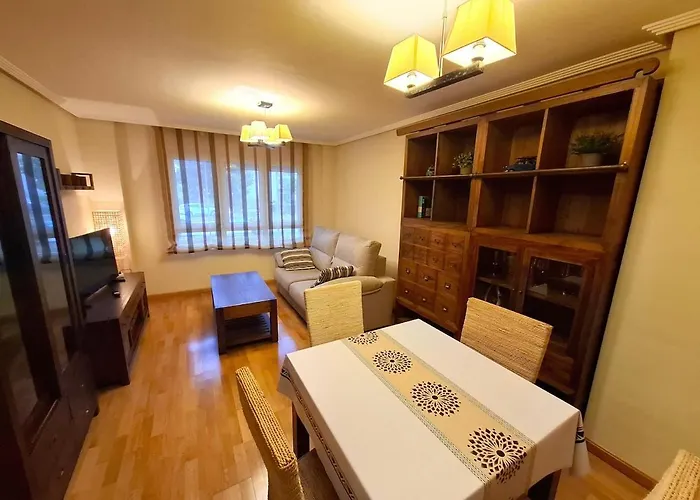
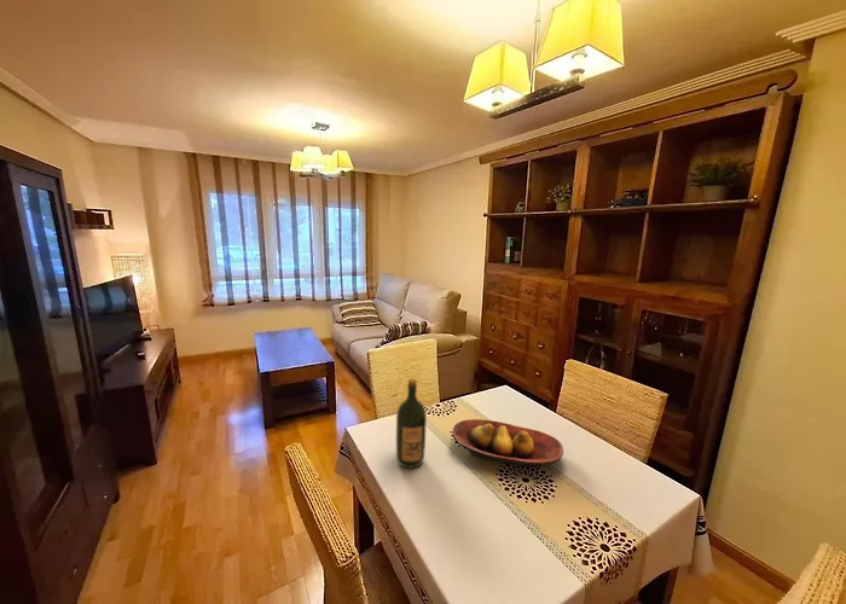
+ wine bottle (411, 422)
+ fruit bowl (505, 440)
